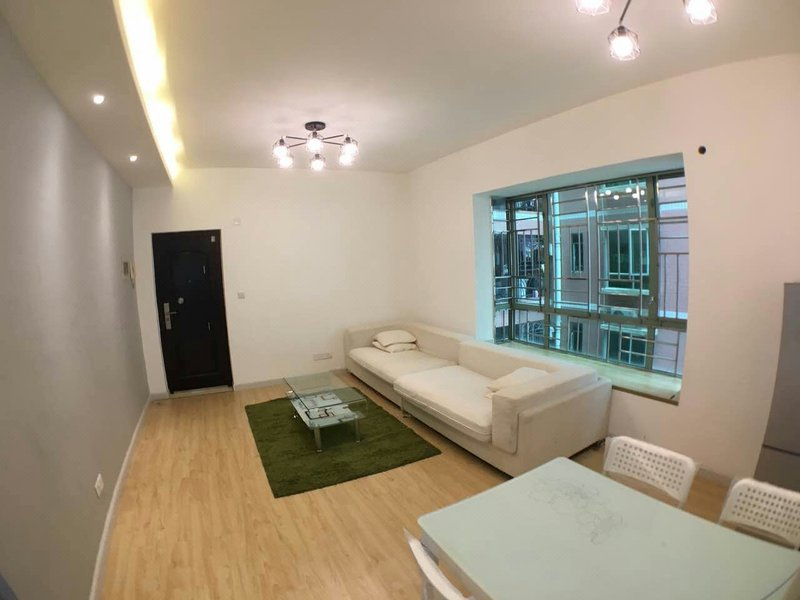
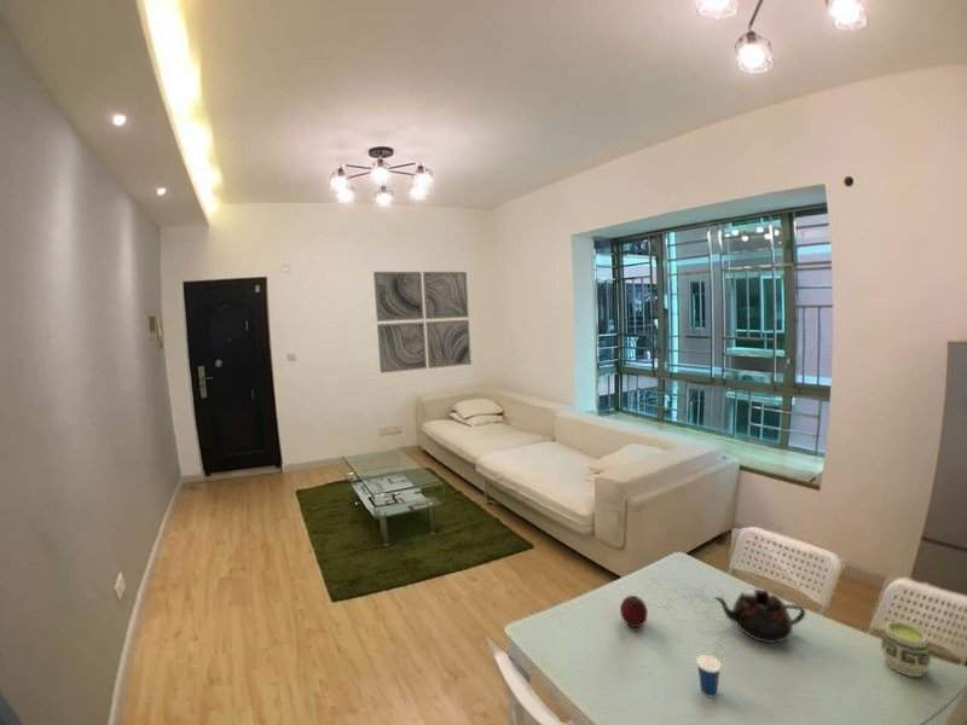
+ cup (708, 668)
+ teapot (758, 610)
+ fruit (633, 609)
+ cup (905, 648)
+ wall art (425, 321)
